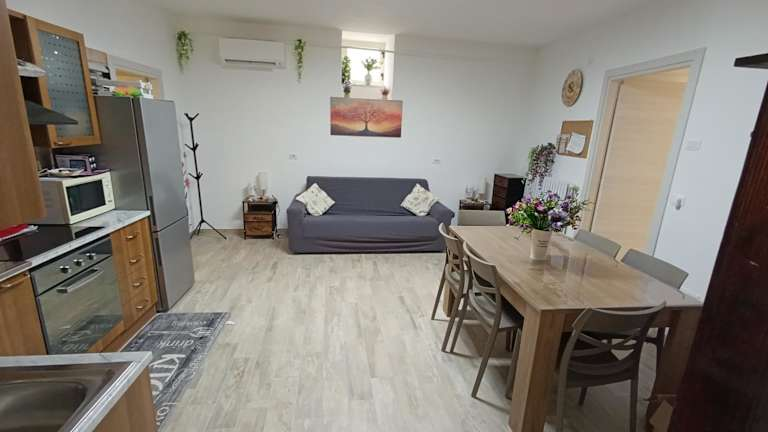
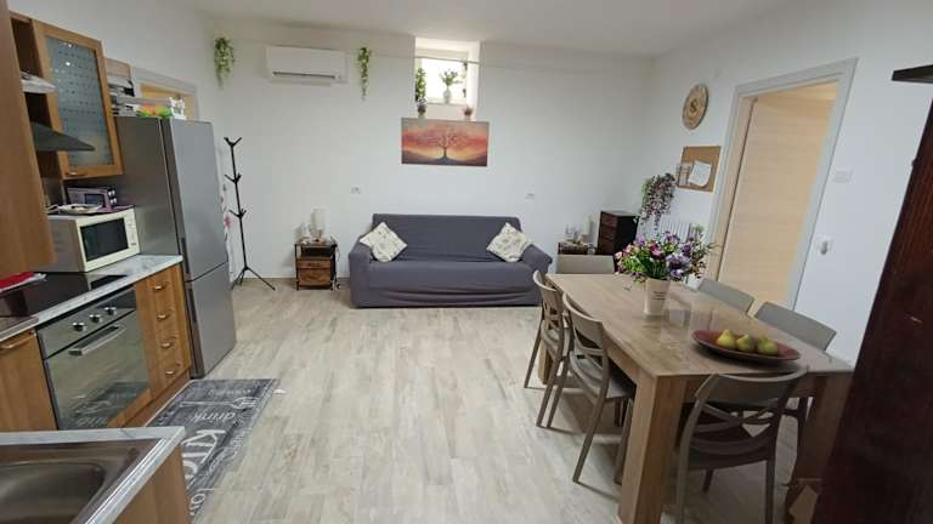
+ fruit bowl (742, 343)
